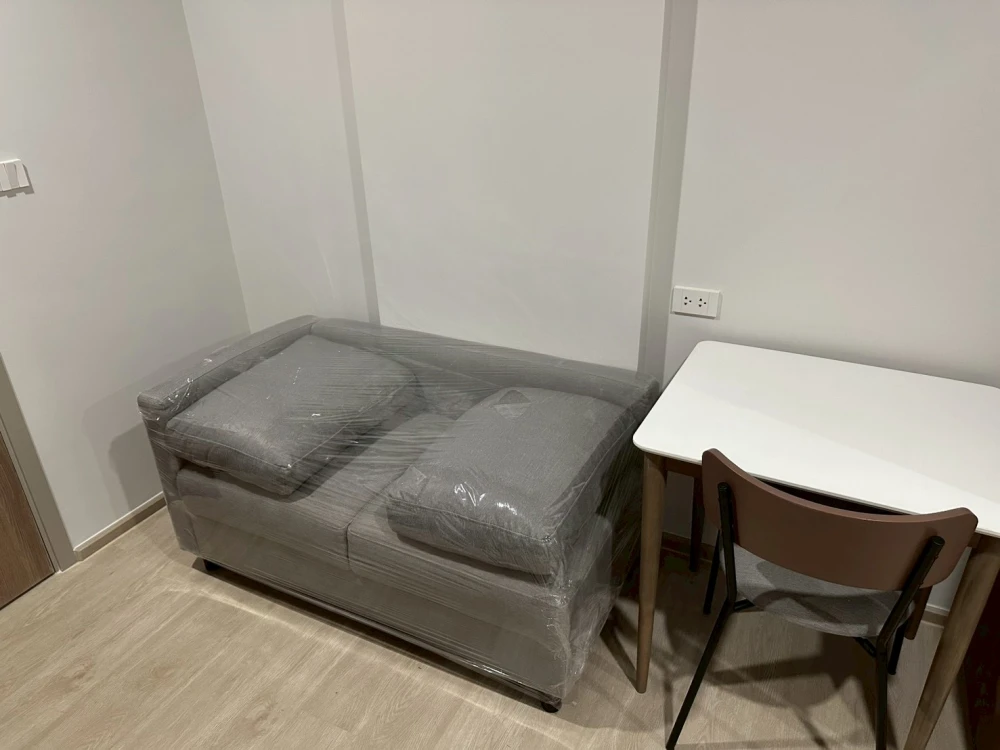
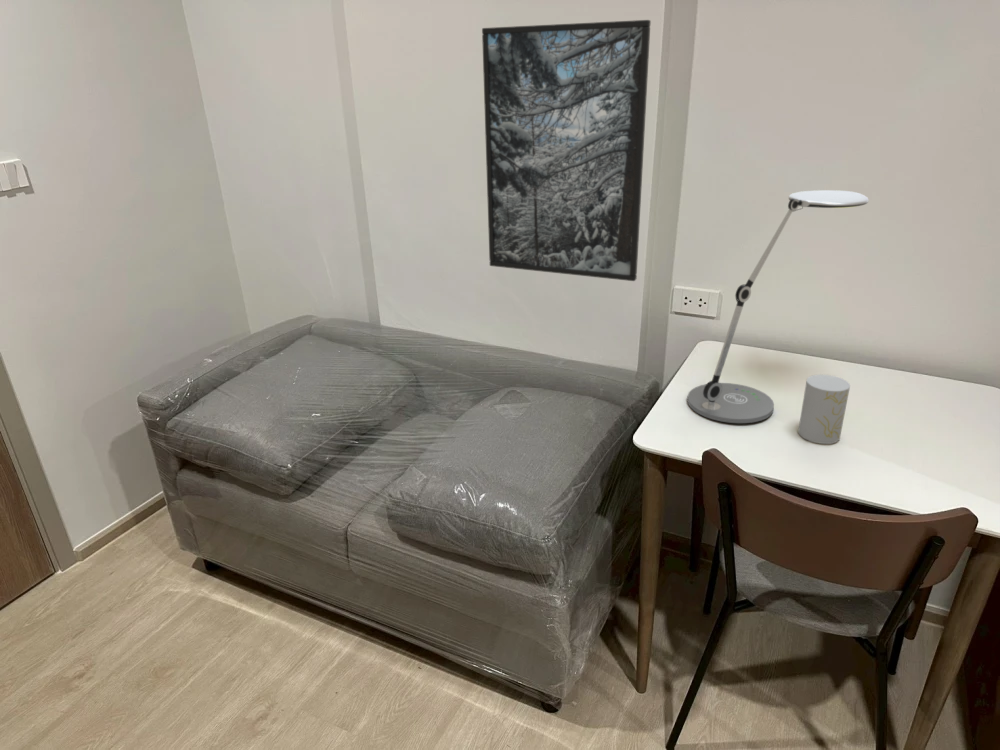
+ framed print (561, 156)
+ desk lamp (750, 294)
+ cup (823, 408)
